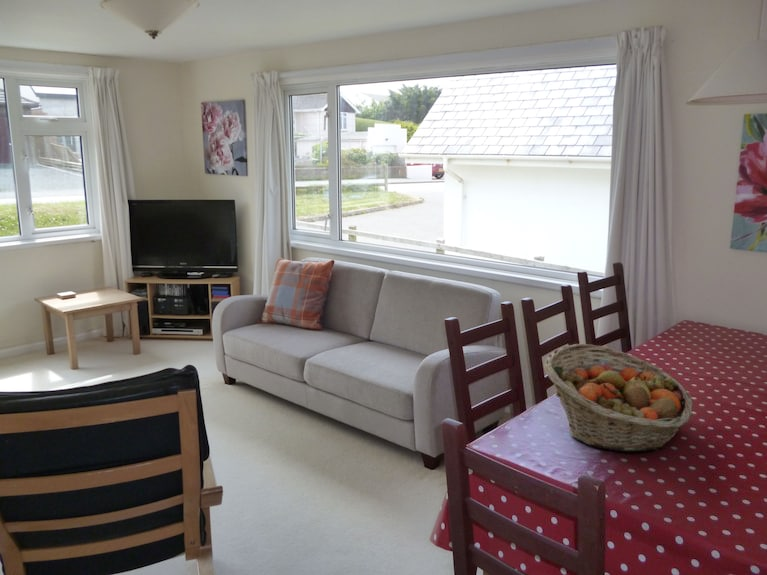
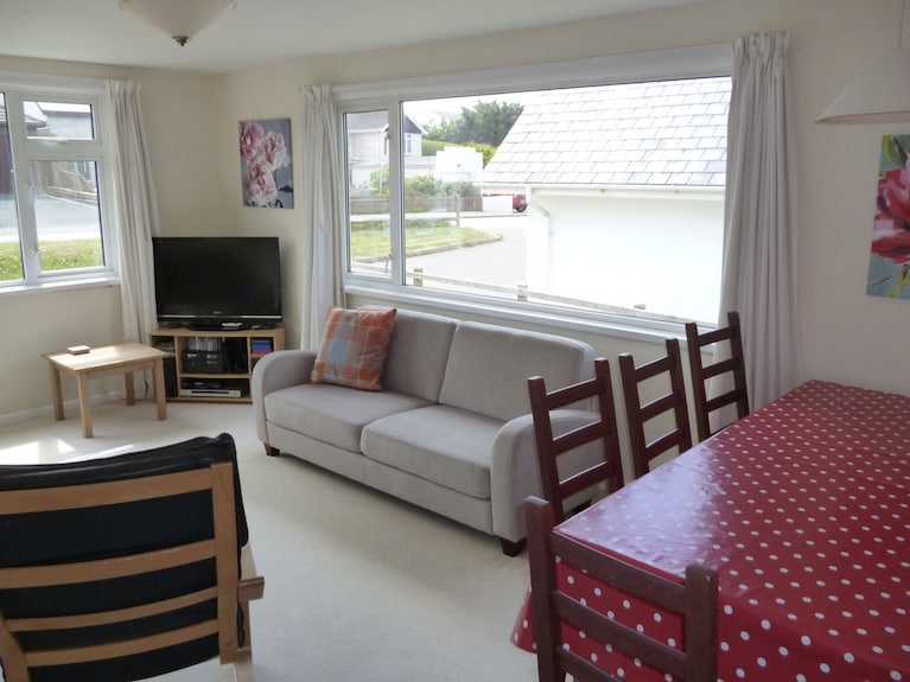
- fruit basket (616, 393)
